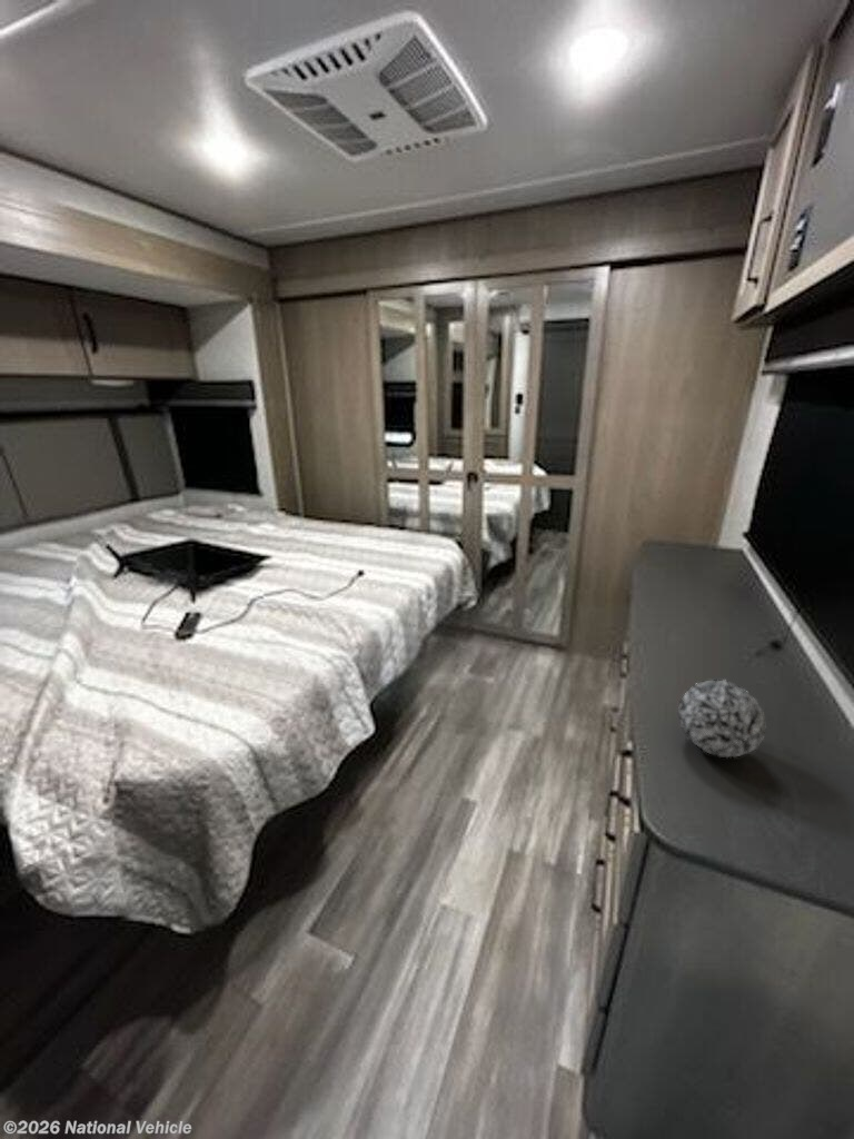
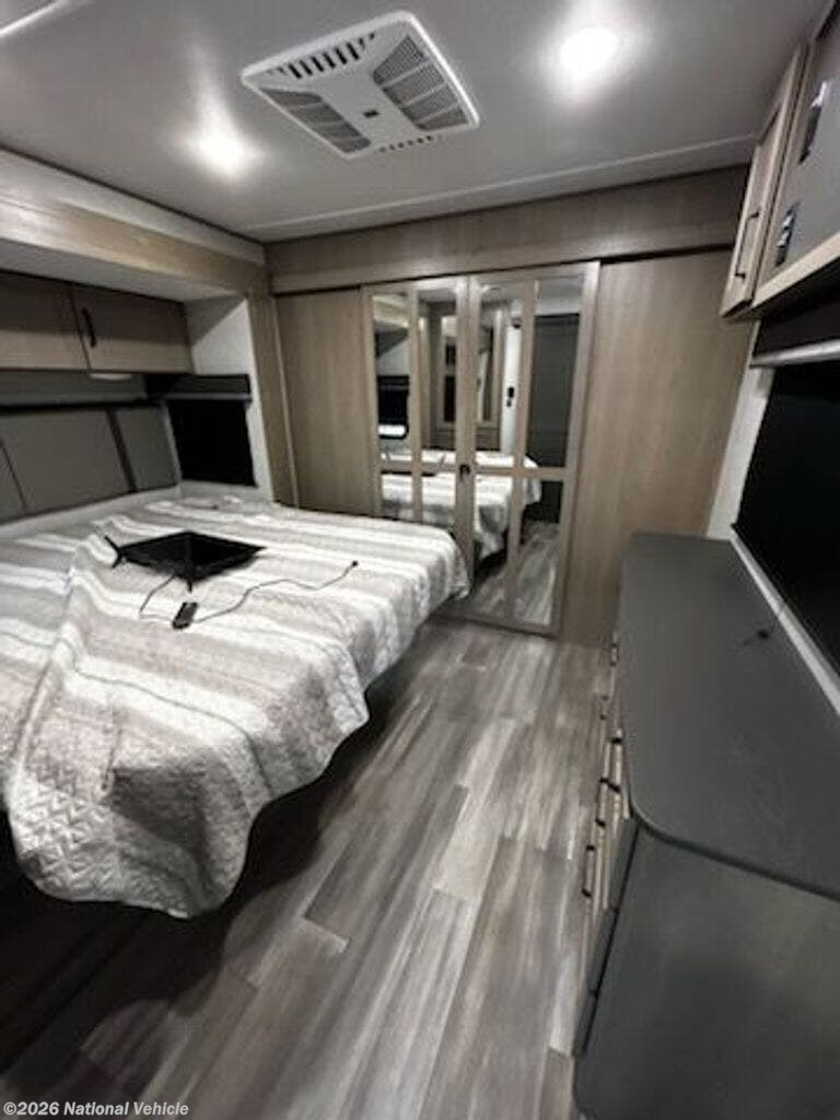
- decorative ball (721, 715)
